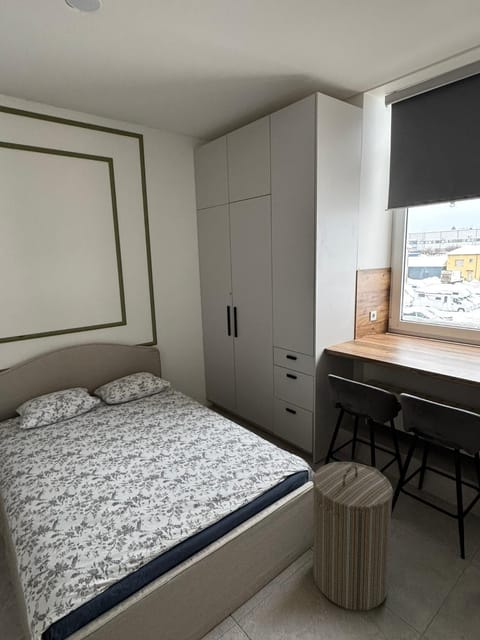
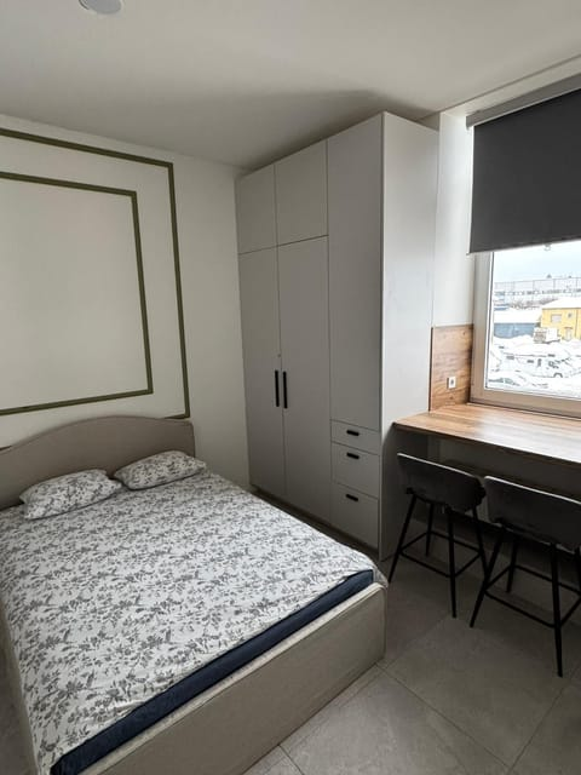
- laundry hamper (350, 523)
